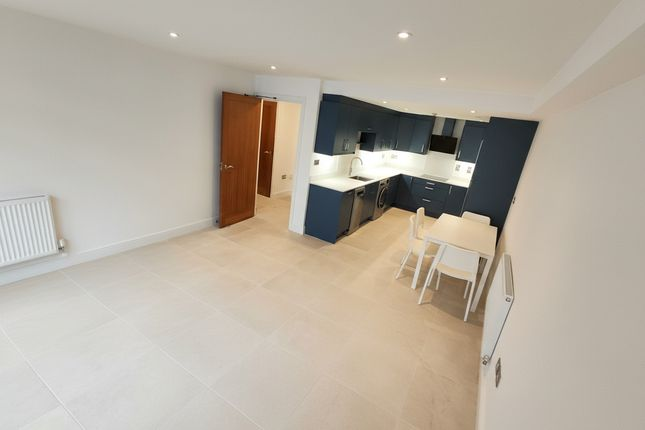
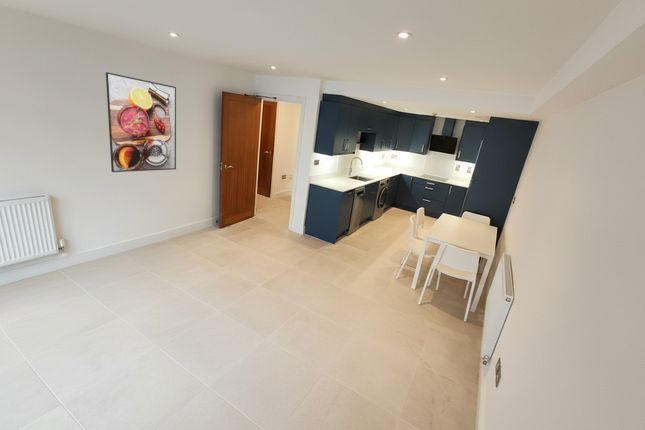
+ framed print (145, 127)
